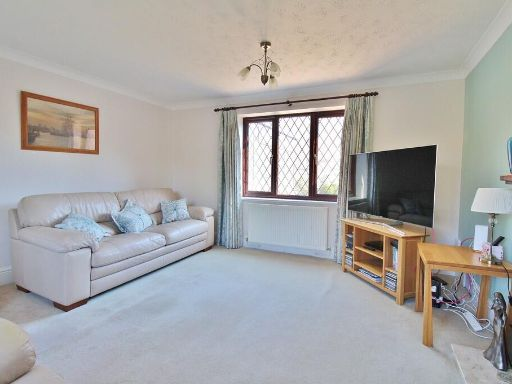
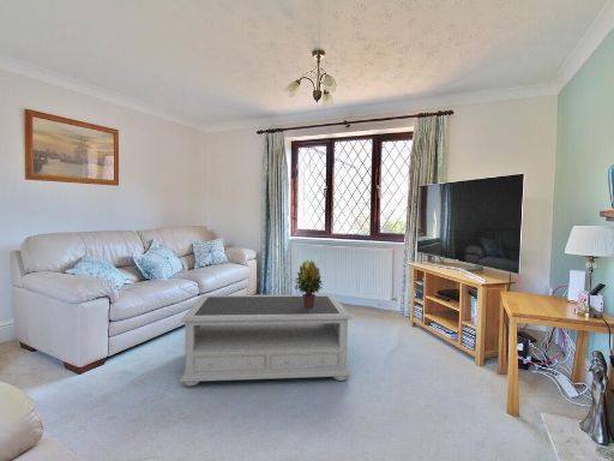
+ coffee table (267, 334)
+ potted plant (308, 282)
